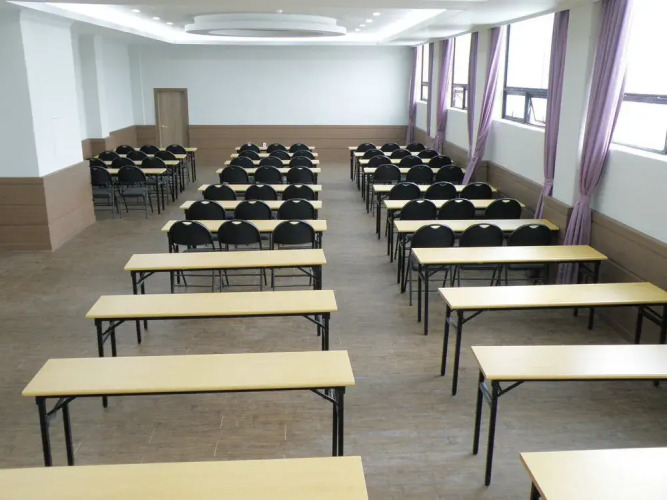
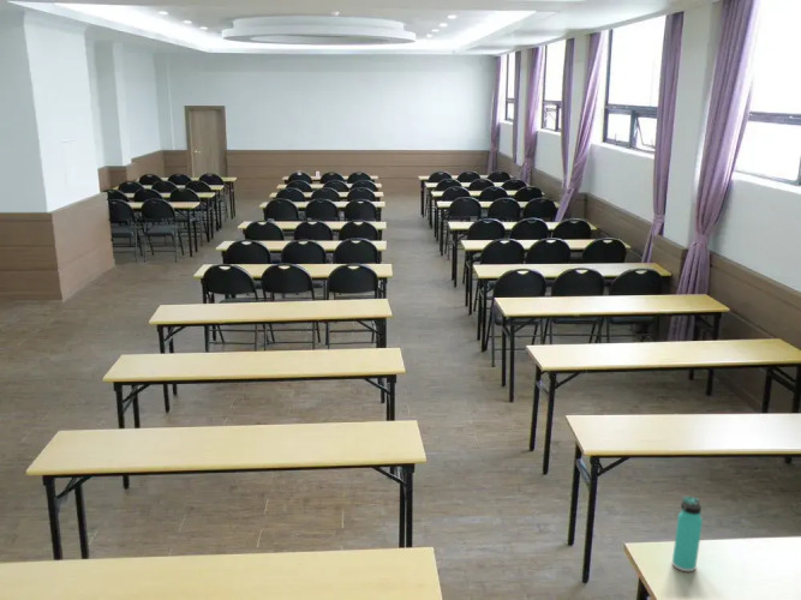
+ thermos bottle (688, 532)
